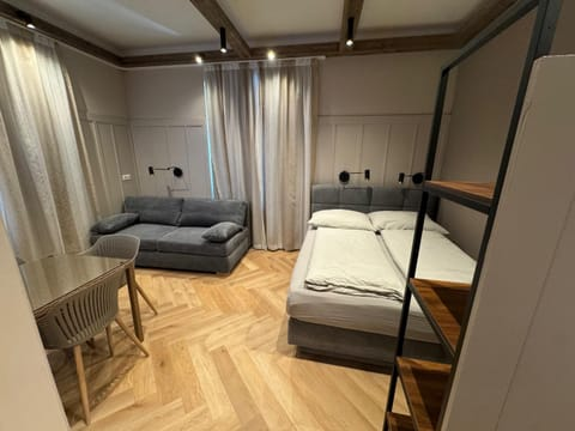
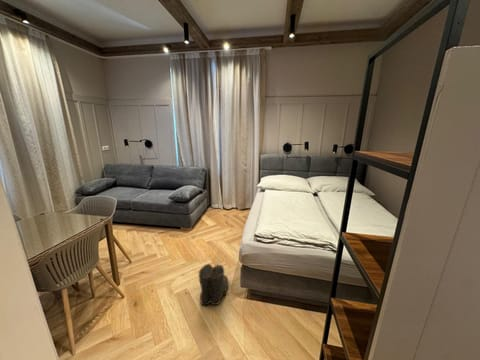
+ boots (214, 278)
